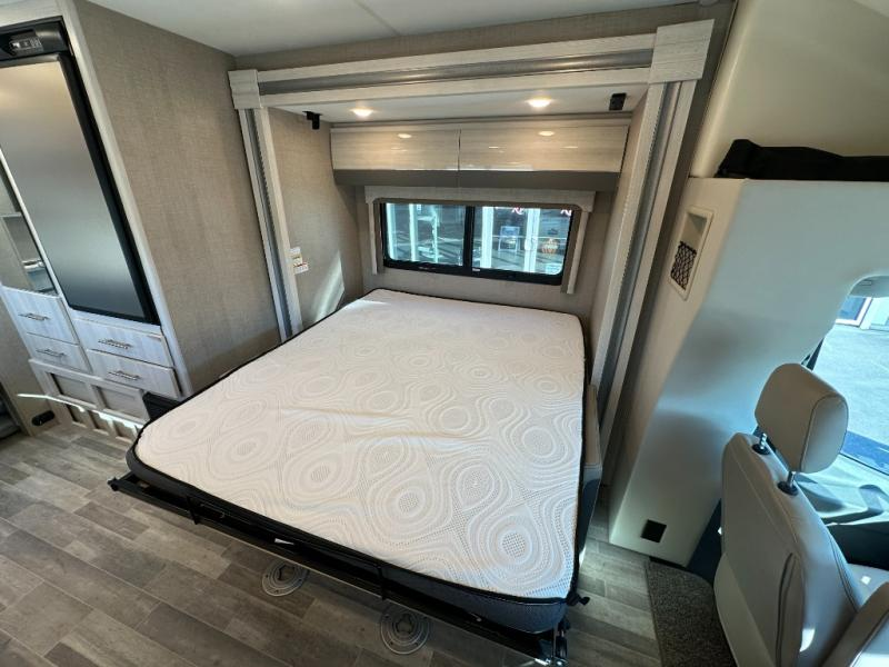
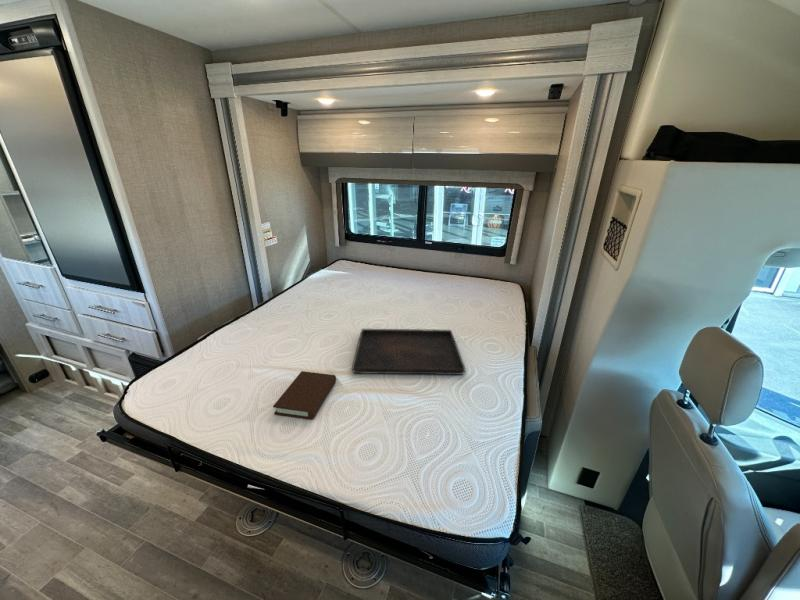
+ serving tray (407, 349)
+ book (307, 393)
